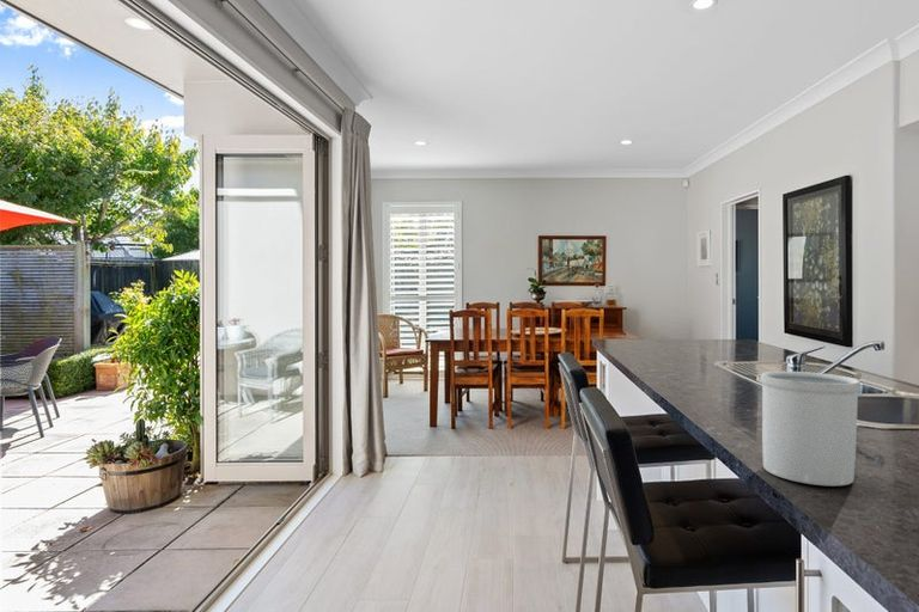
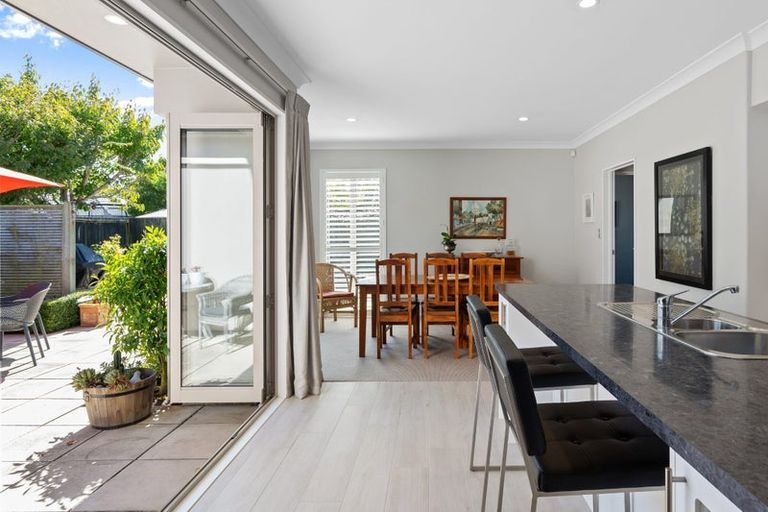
- utensil holder (808, 424)
